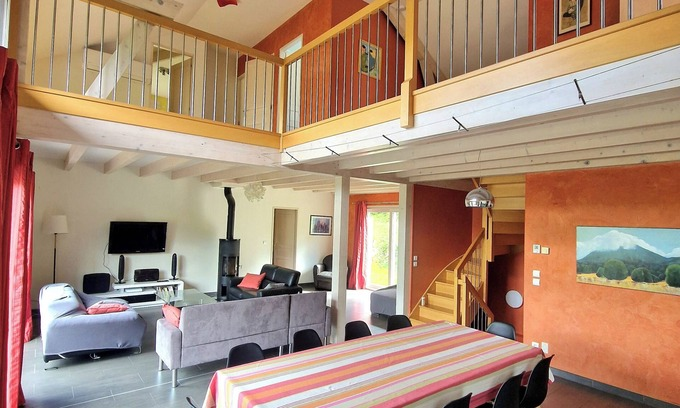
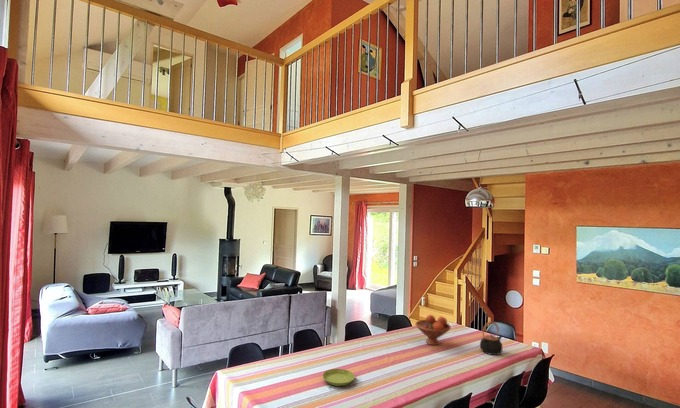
+ fruit bowl (432, 330)
+ teapot (492, 336)
+ saucer (338, 377)
